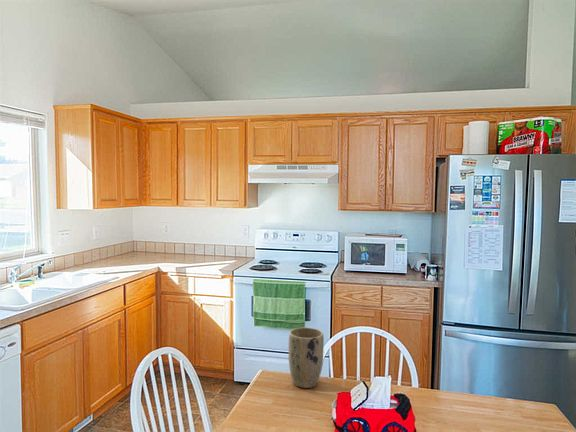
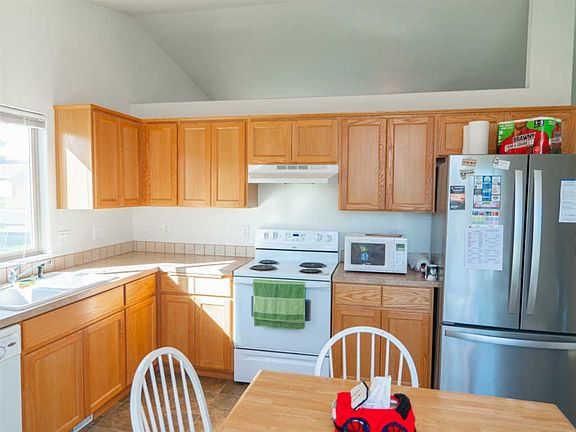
- plant pot (305, 357)
